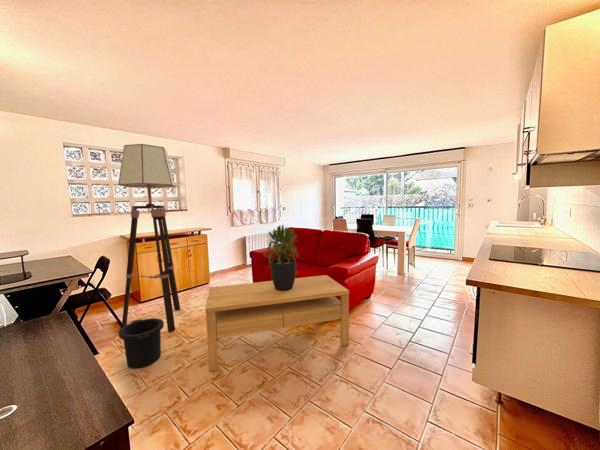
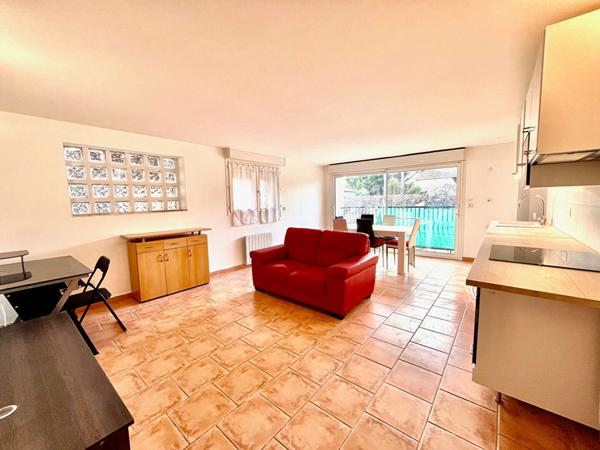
- coffee table (277, 315)
- floor lamp (155, 237)
- potted plant (280, 255)
- trash can (143, 343)
